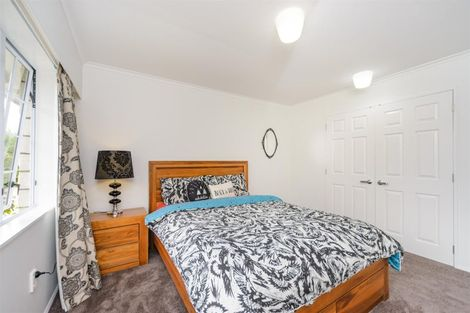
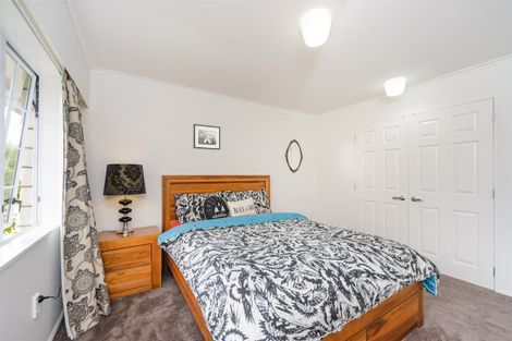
+ wall art (207, 137)
